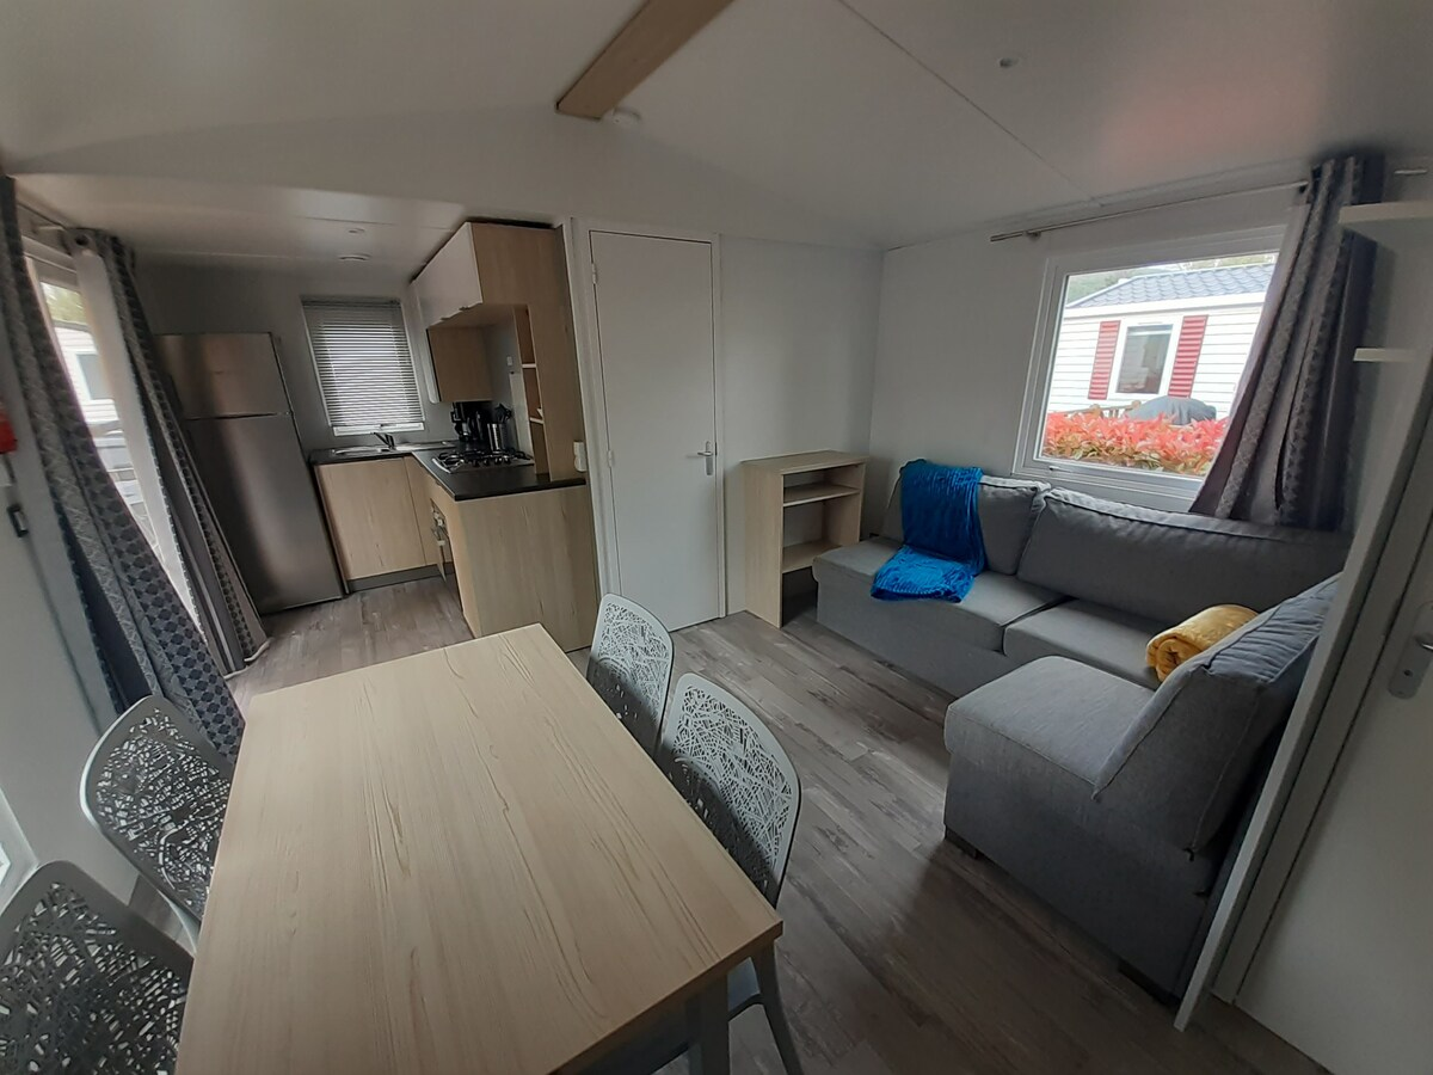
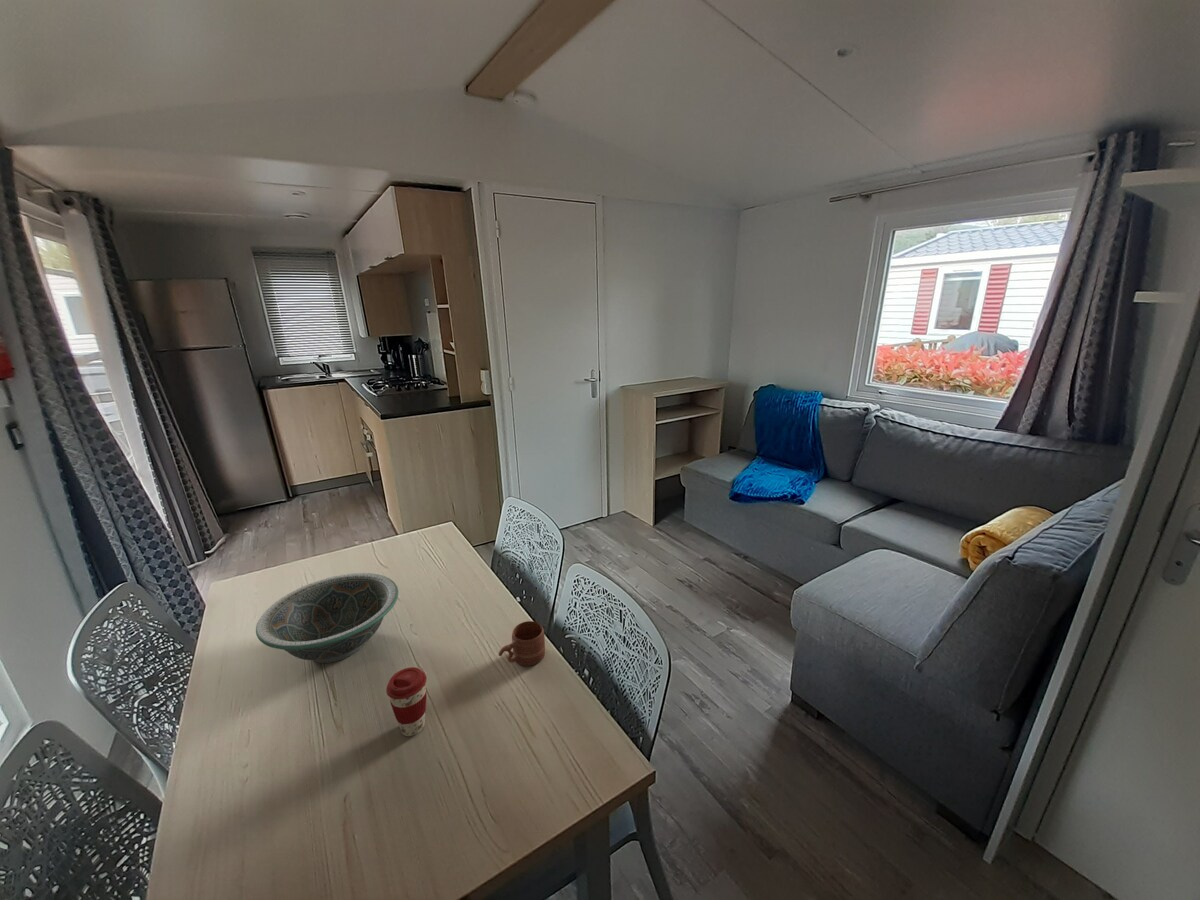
+ mug (520, 646)
+ coffee cup (409, 702)
+ decorative bowl (335, 625)
